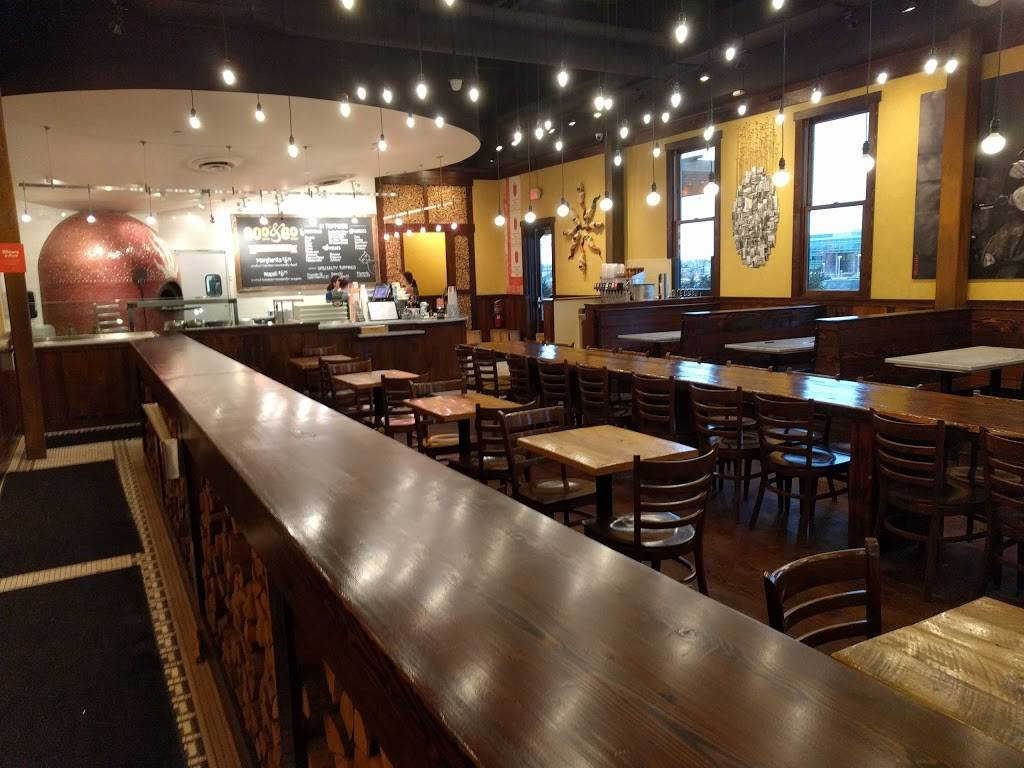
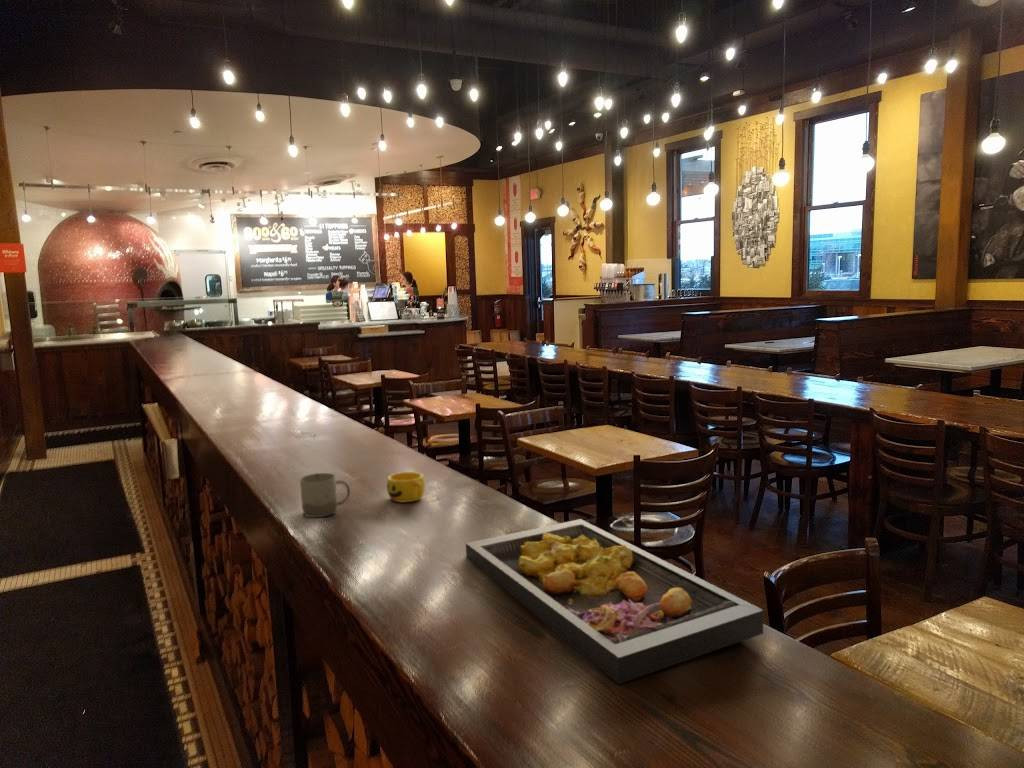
+ cup (326, 493)
+ cup (408, 488)
+ food tray (595, 576)
